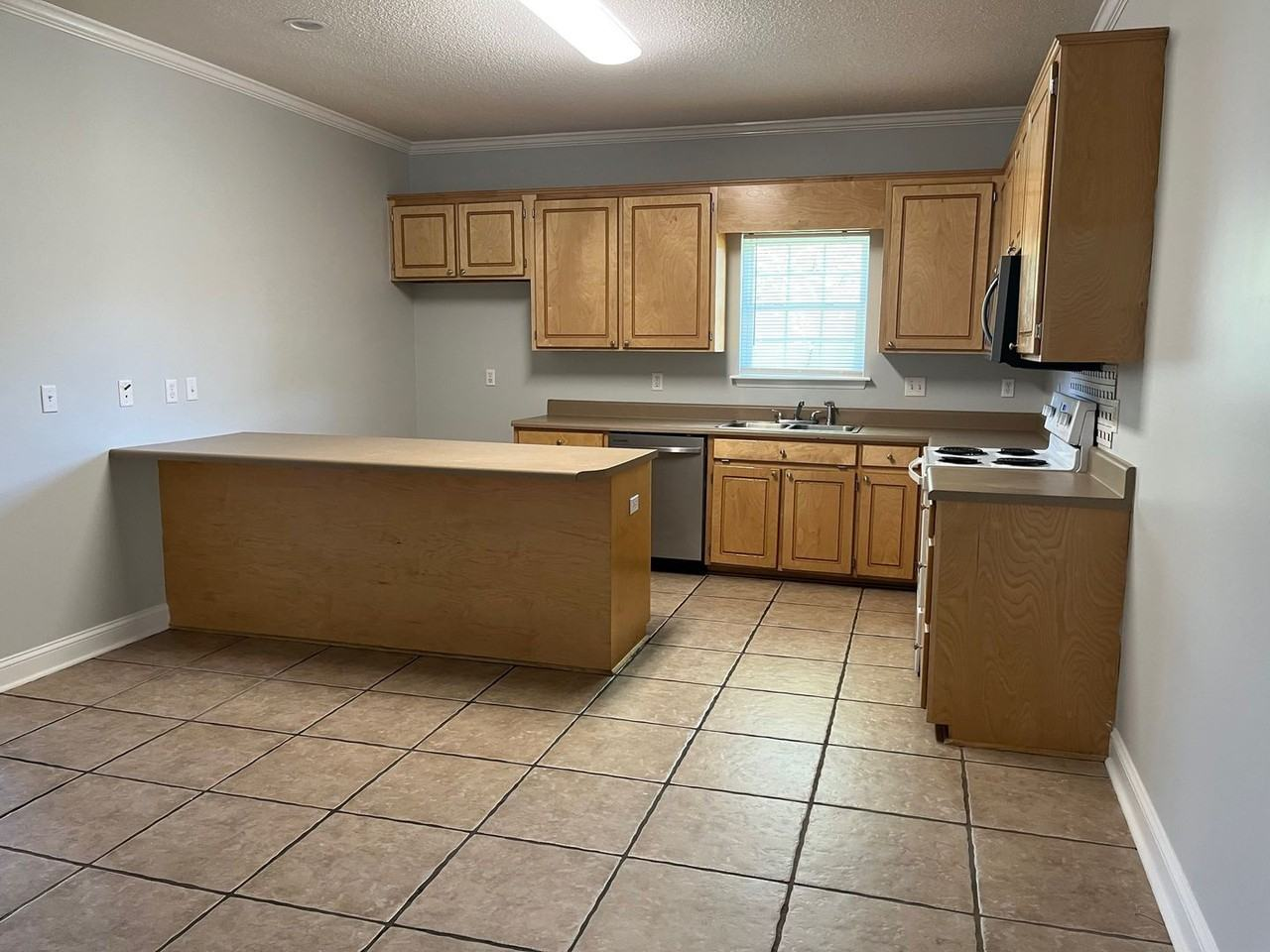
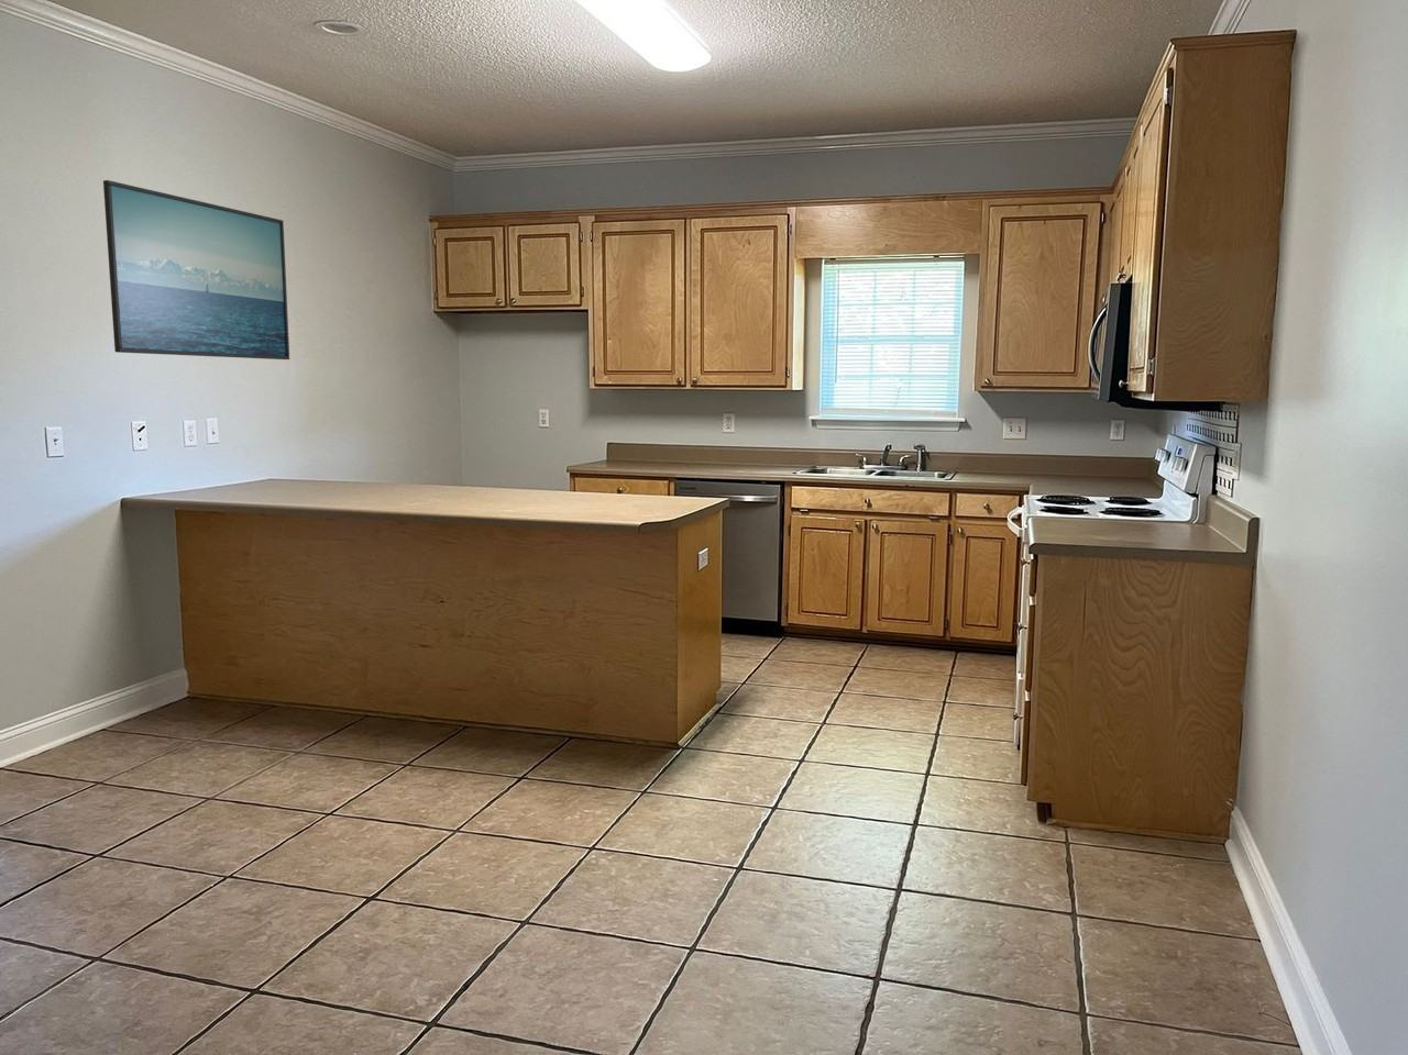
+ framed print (207, 279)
